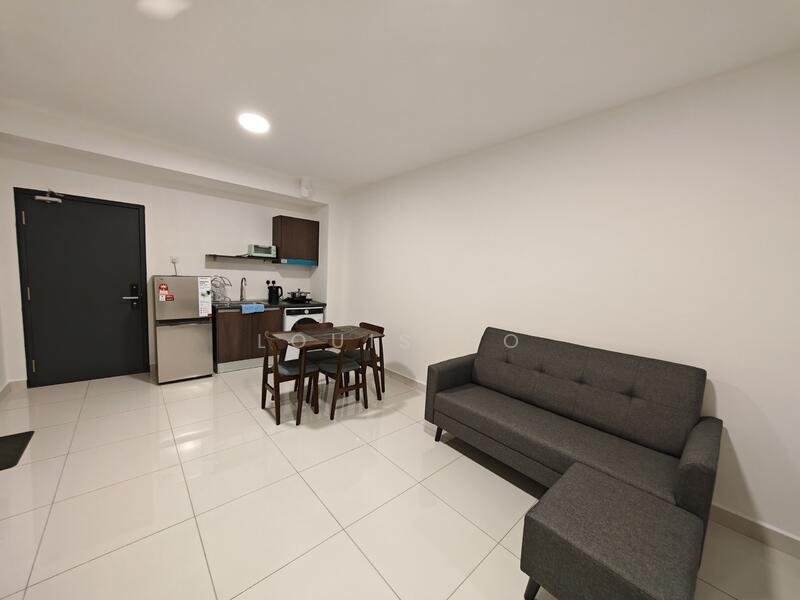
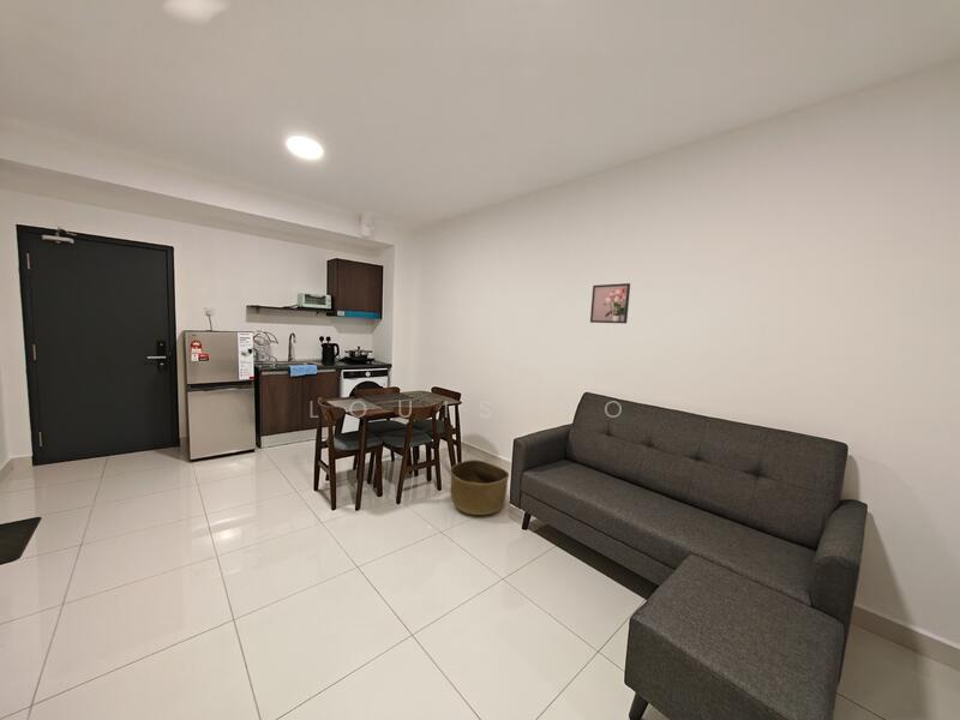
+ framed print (608, 304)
+ basket (478, 487)
